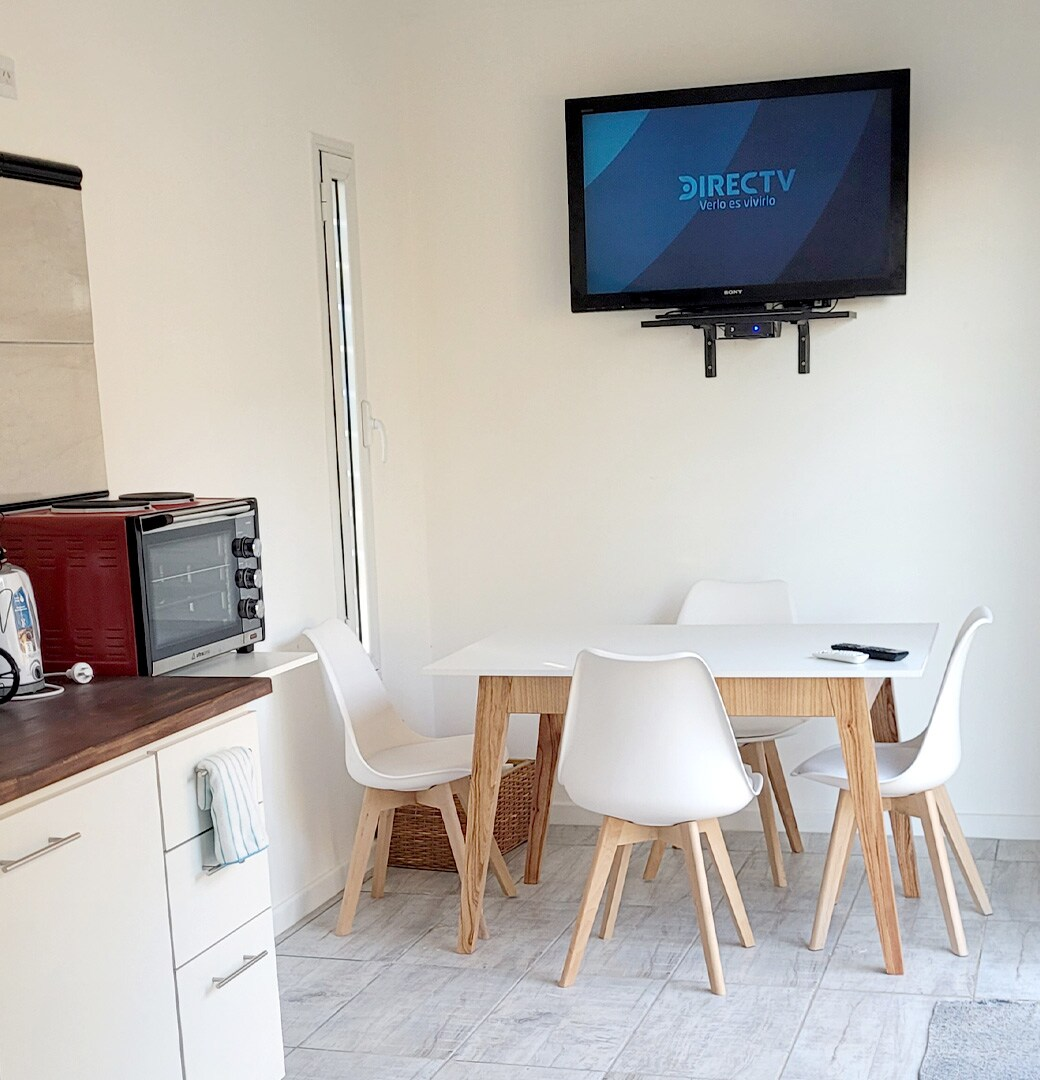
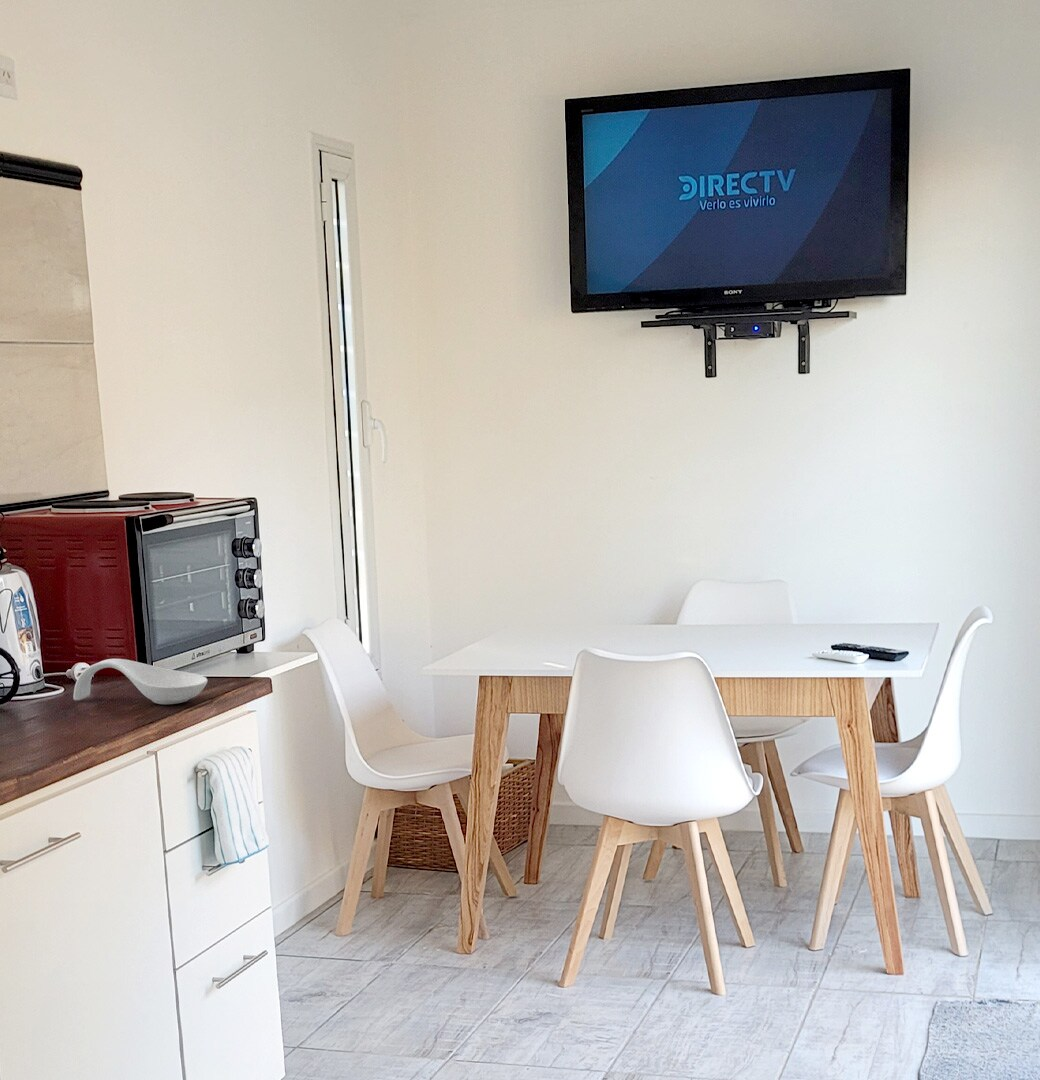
+ spoon rest (140, 680)
